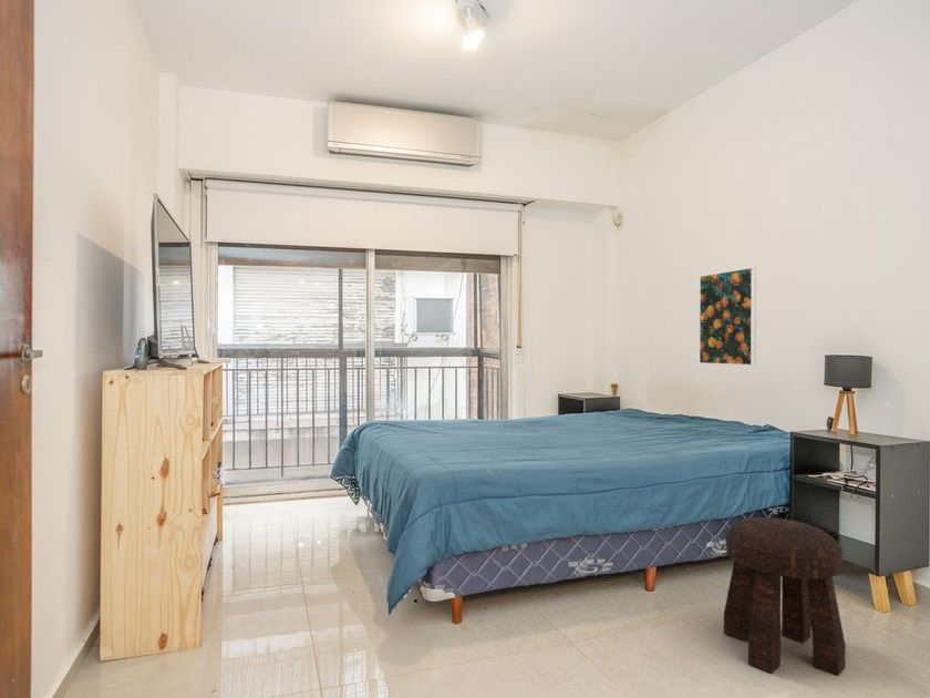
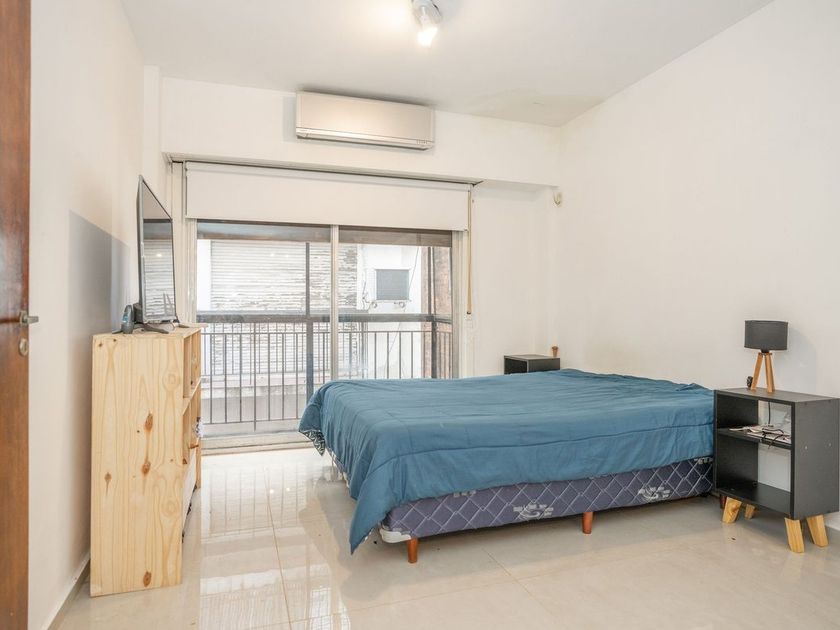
- stool (782, 587)
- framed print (725, 318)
